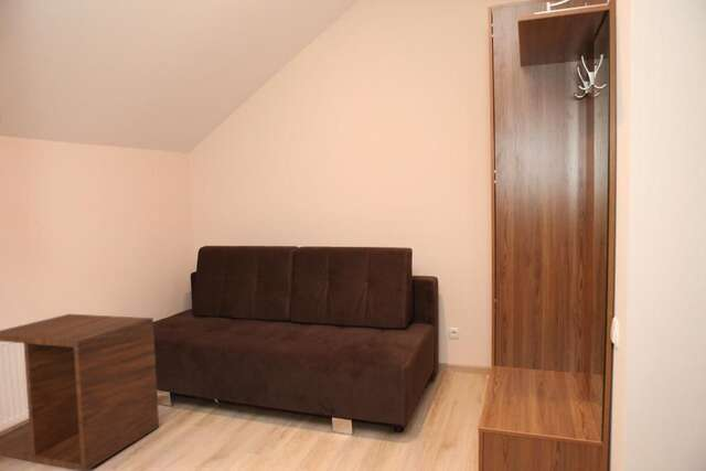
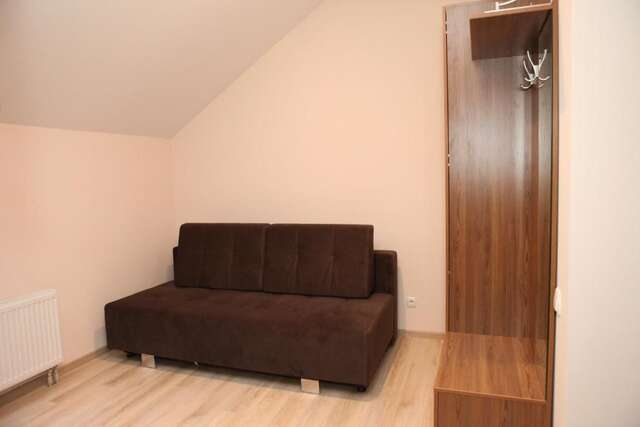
- side table (76, 383)
